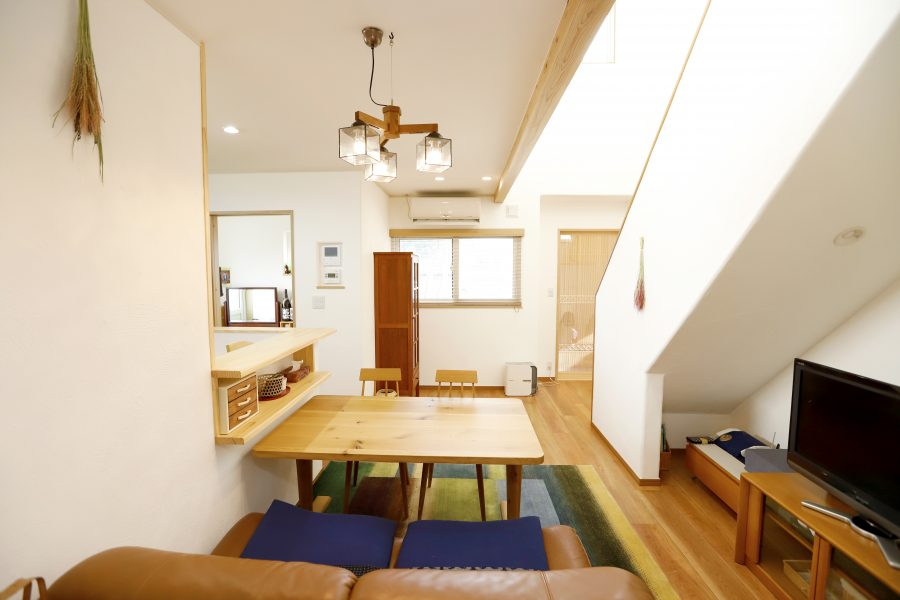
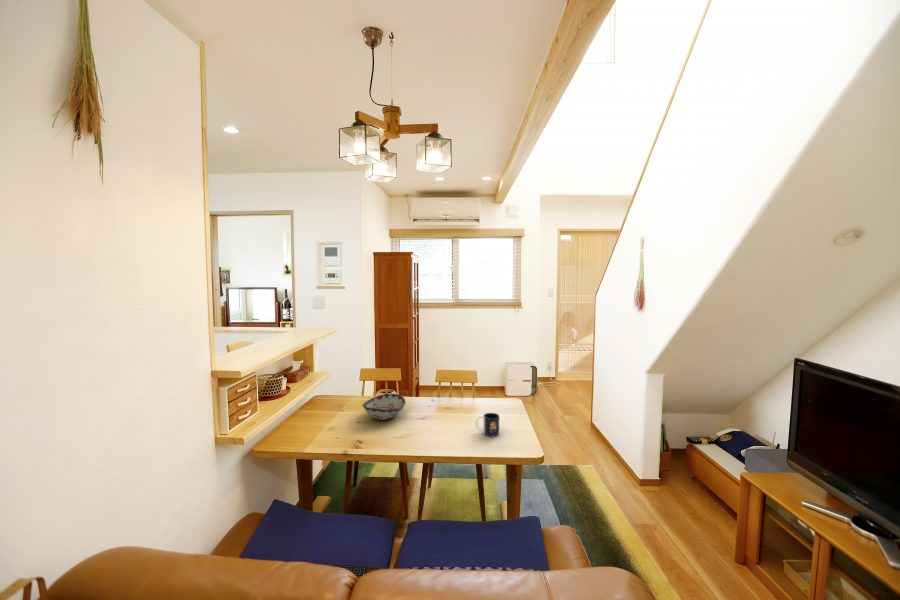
+ mug (487, 424)
+ decorative bowl (384, 408)
